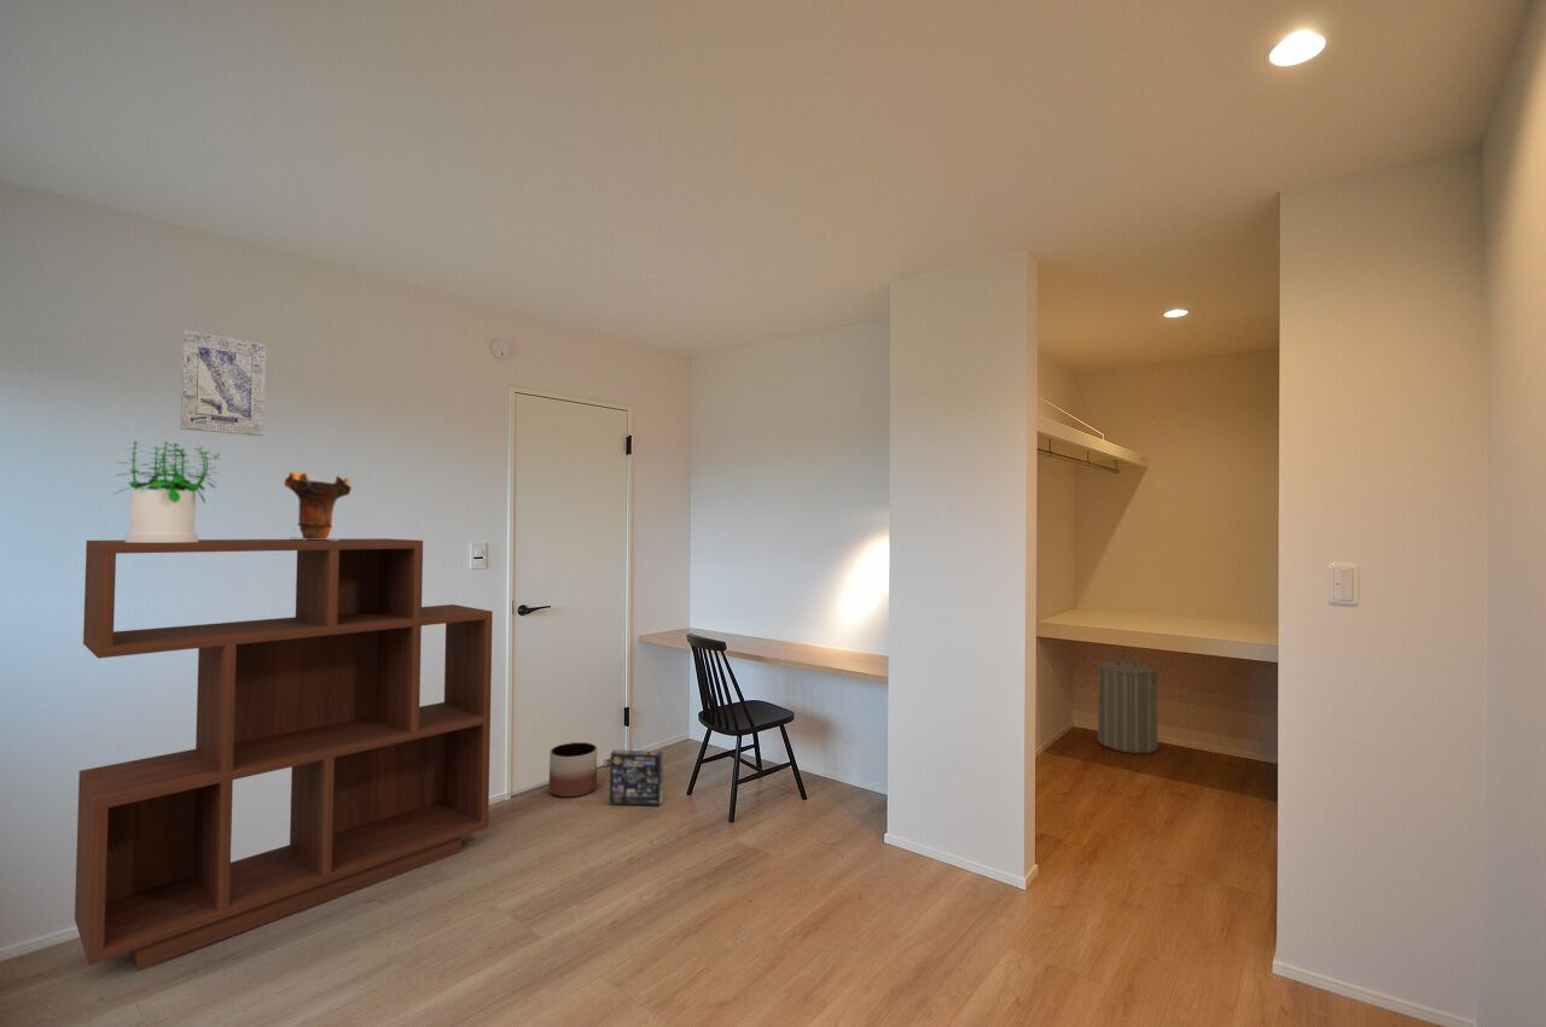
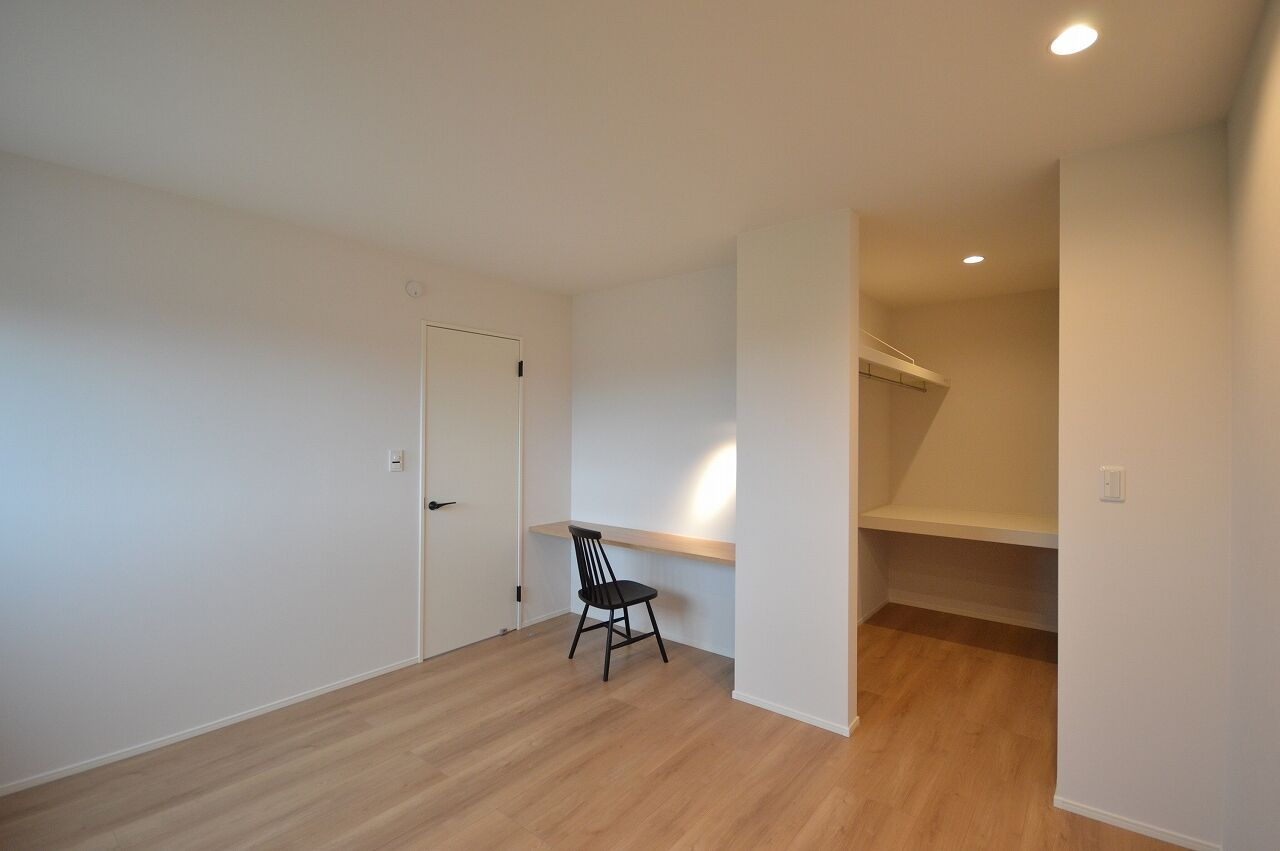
- bookcase (313, 712)
- wall art (223, 385)
- decorative vase (318, 504)
- box (635, 777)
- laundry hamper (1127, 699)
- potted plant (172, 490)
- planter (573, 769)
